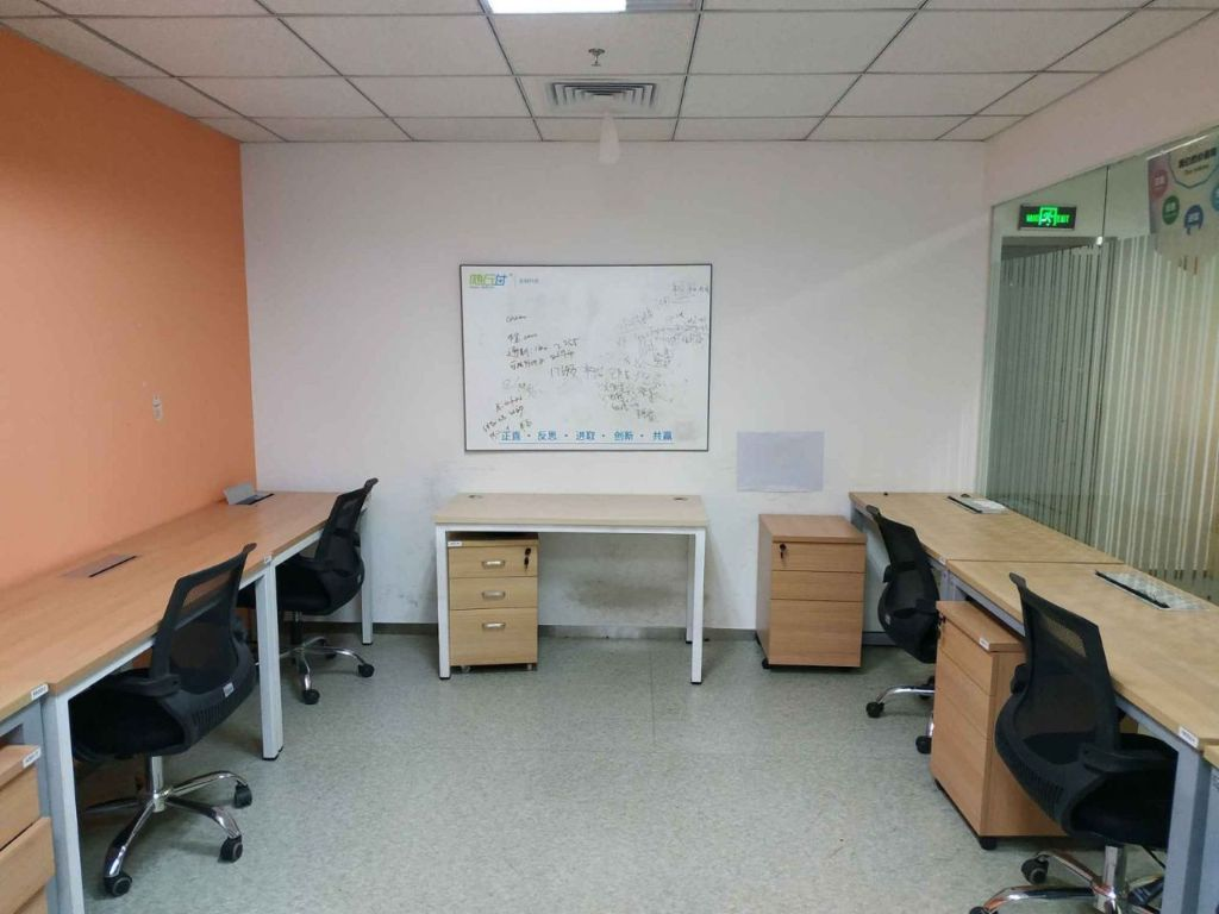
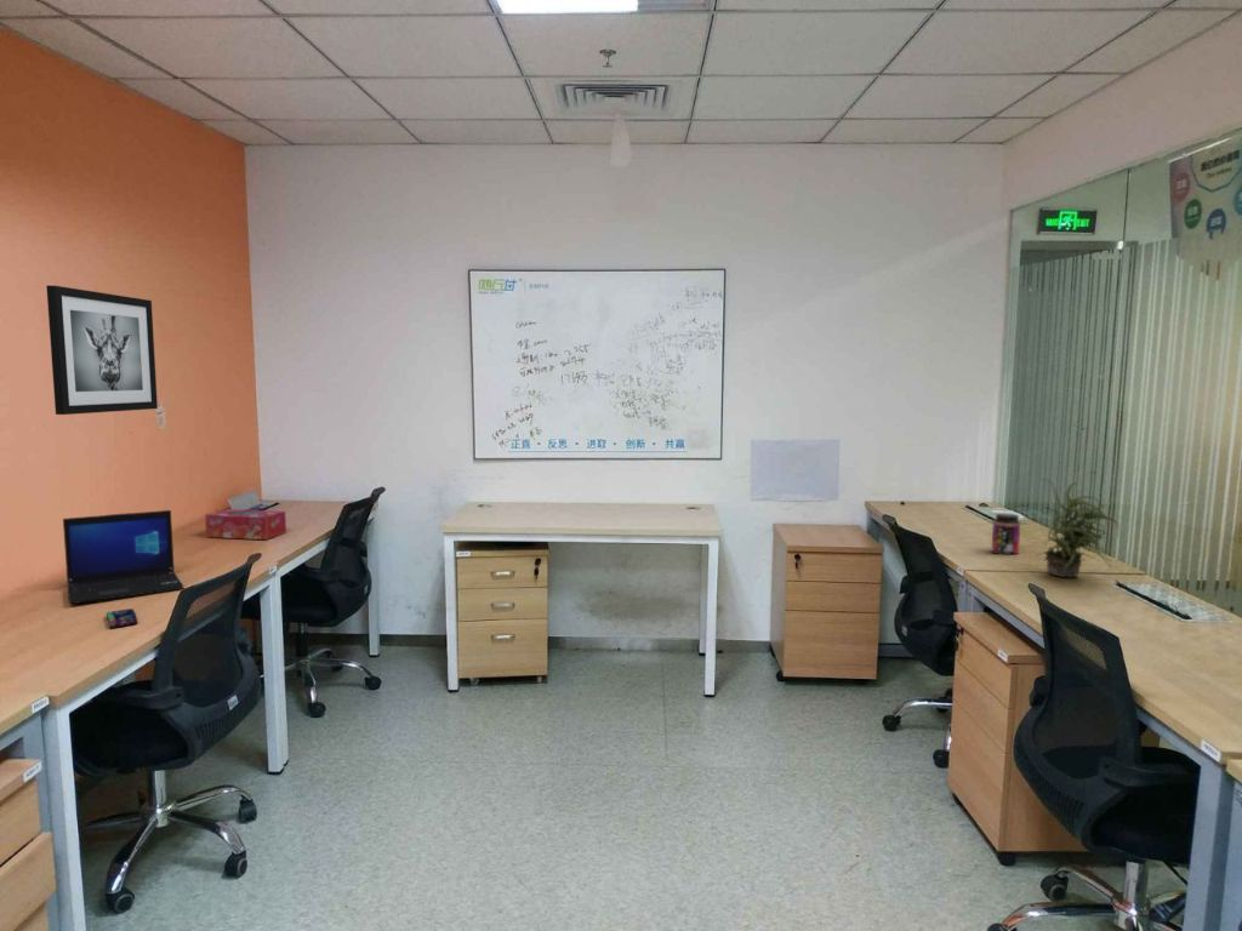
+ wall art (107, 353)
+ tissue box (246, 524)
+ laptop (123, 554)
+ potted plant (1073, 529)
+ jar (1005, 533)
+ smartphone (121, 617)
